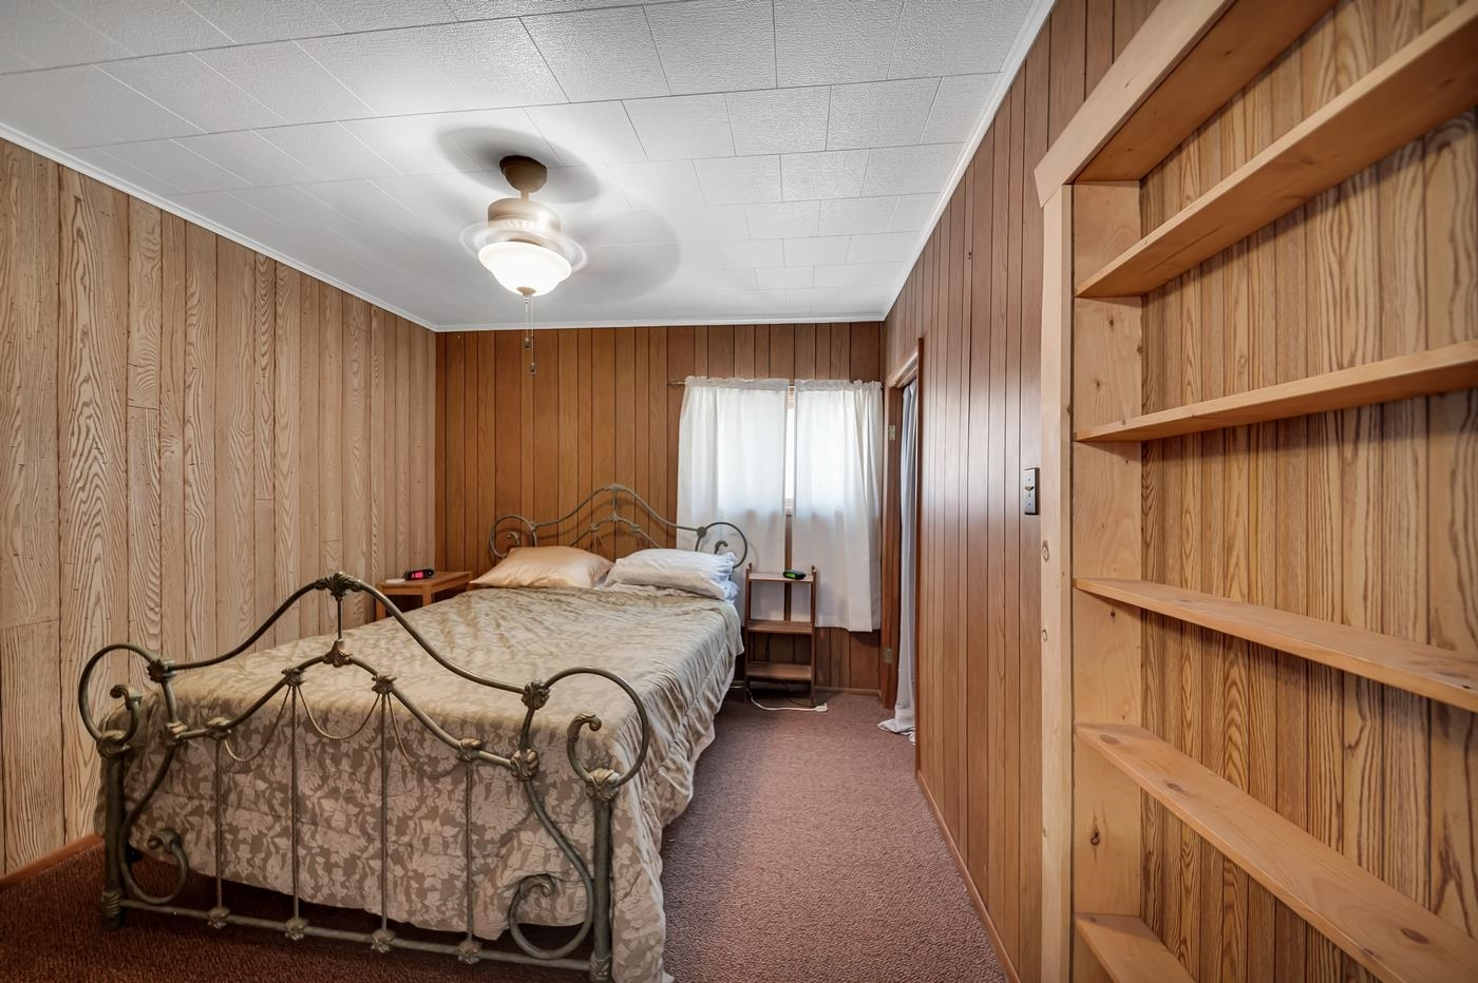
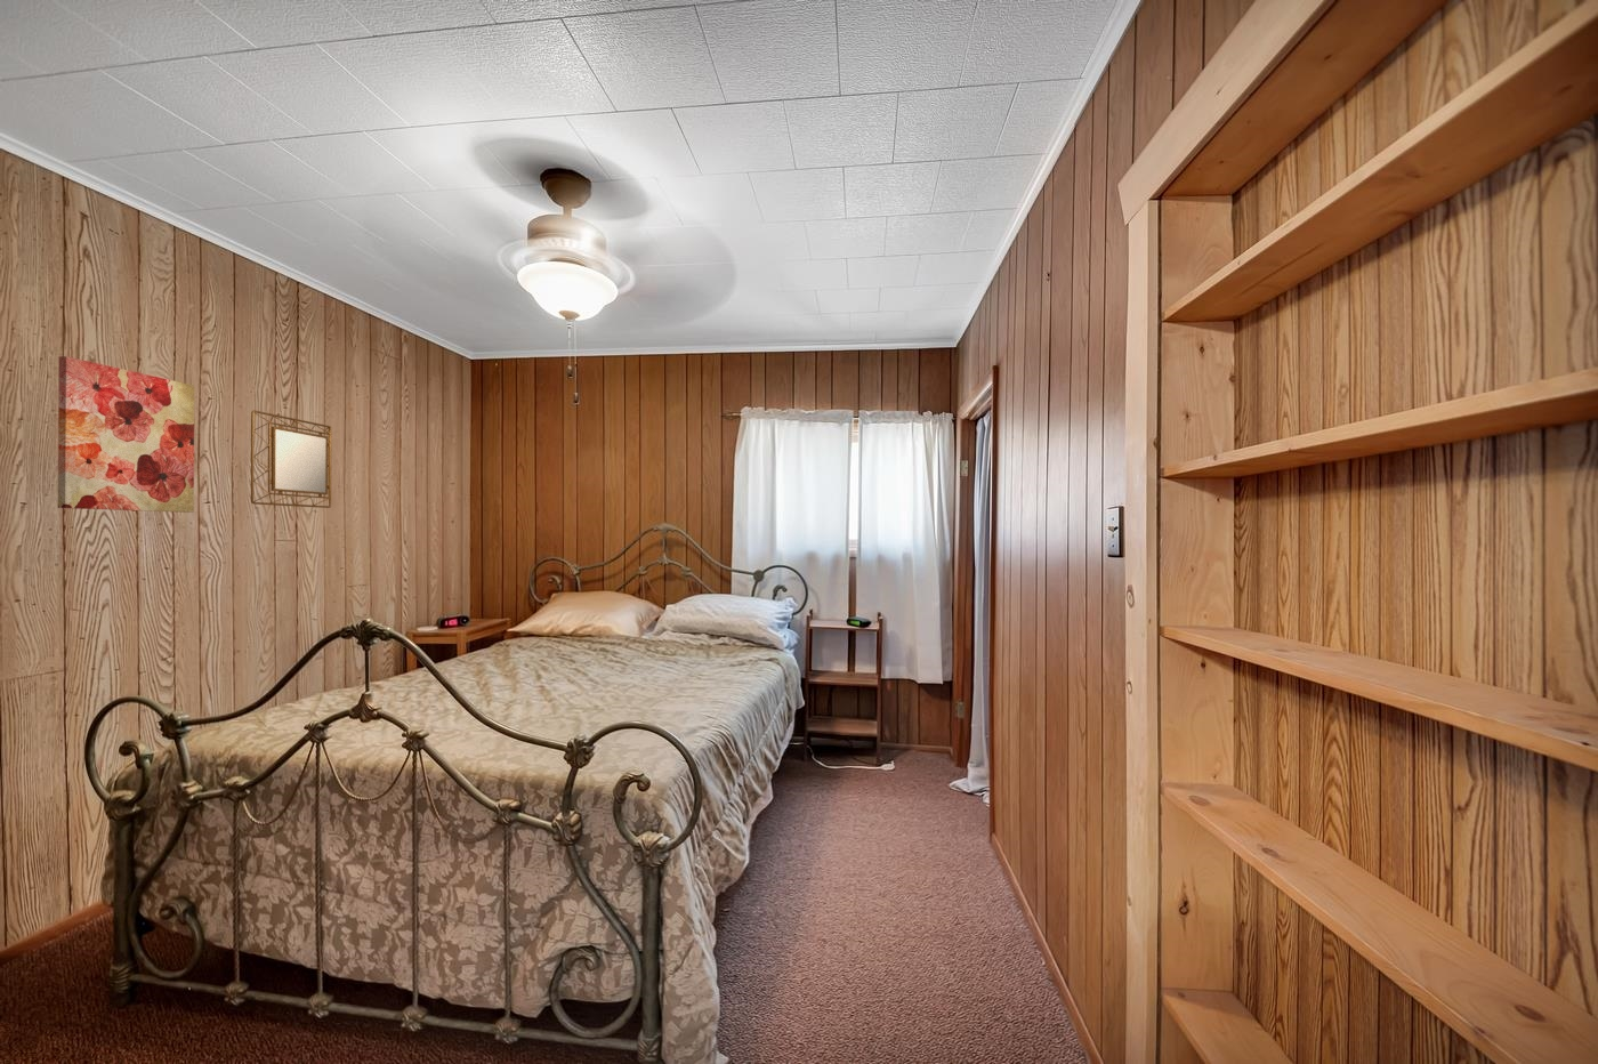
+ wall art (132, 441)
+ home mirror (297, 461)
